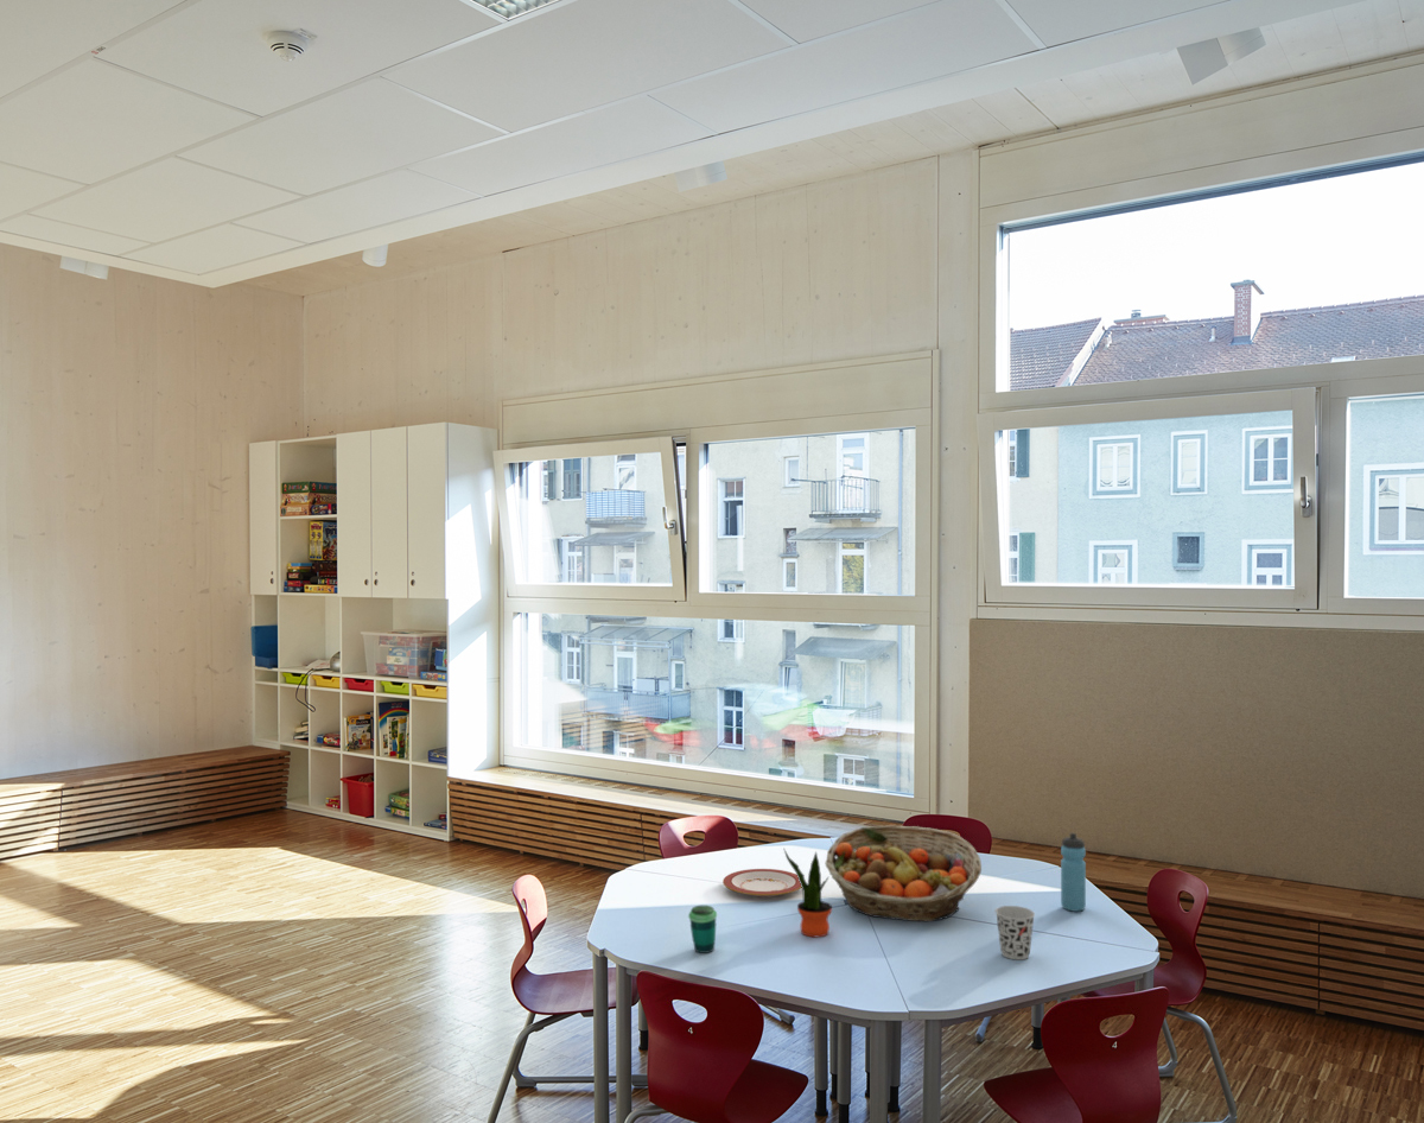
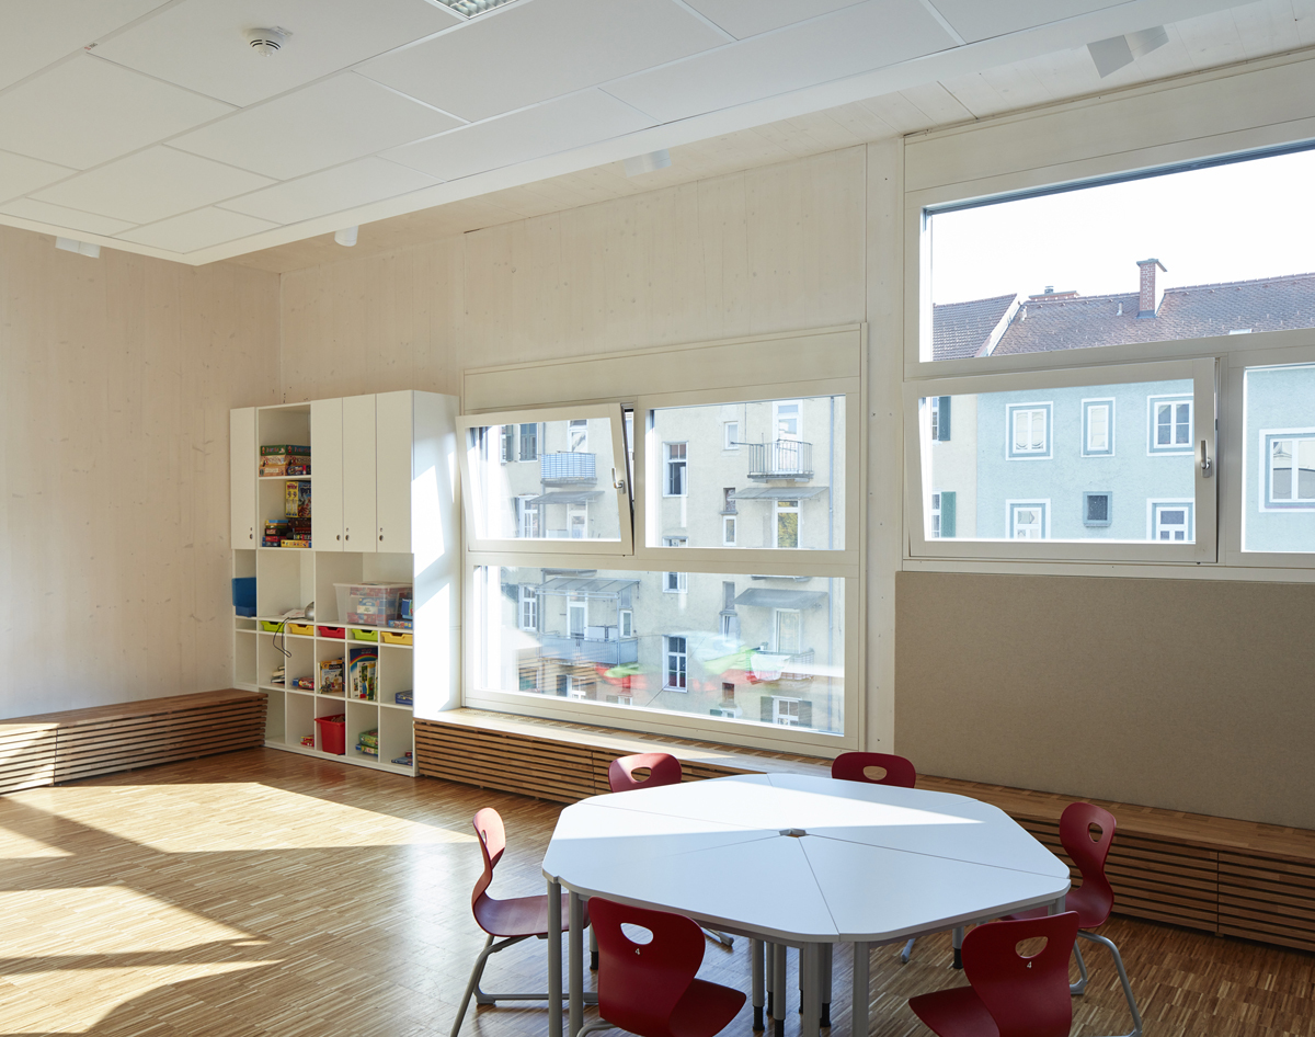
- cup (703, 930)
- potted plant (807, 890)
- fruit basket (902, 871)
- cup (1015, 933)
- water bottle (1073, 870)
- plate (763, 884)
